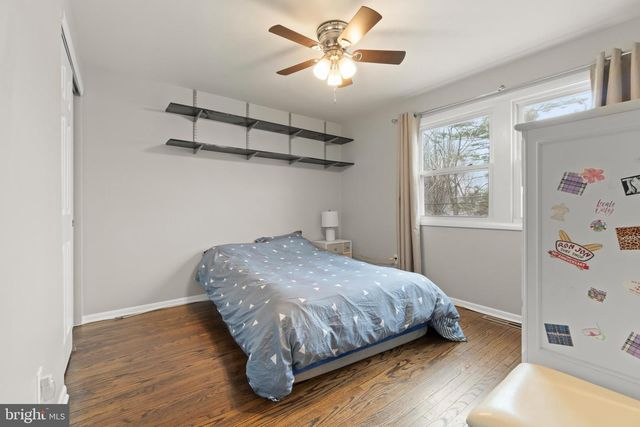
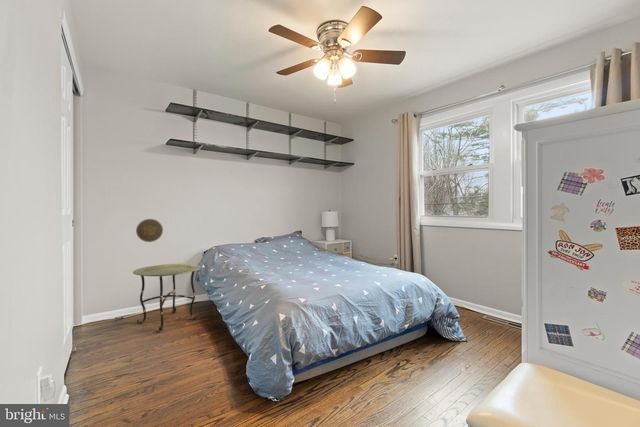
+ decorative plate (149, 230)
+ side table (168, 295)
